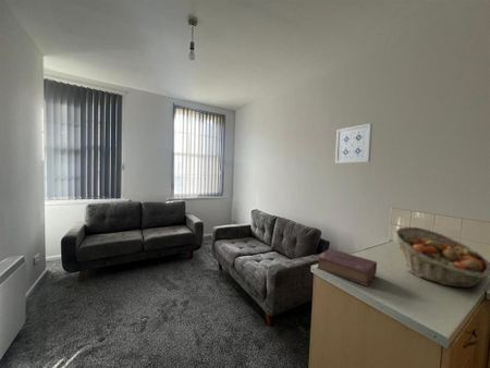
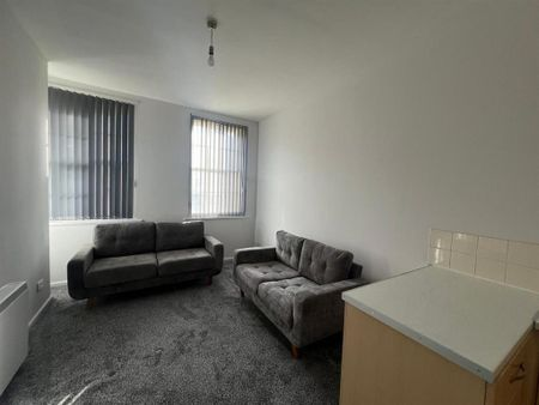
- wall art (352, 145)
- book (345, 265)
- fruit basket (437, 254)
